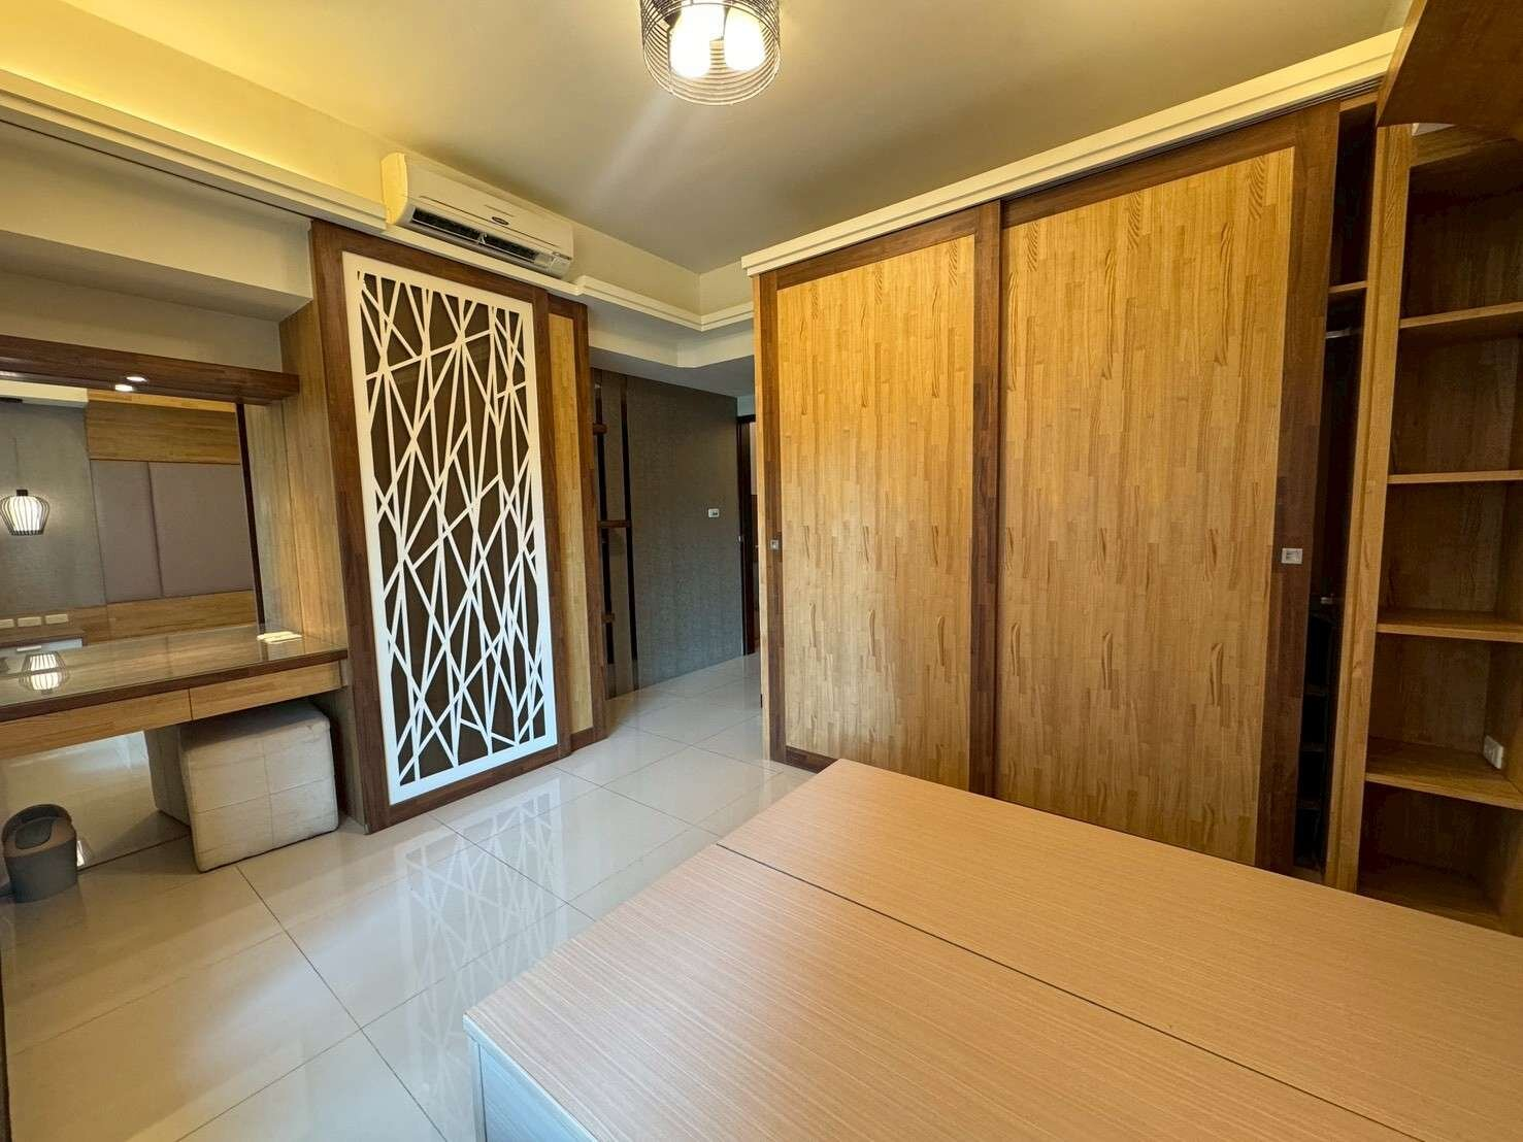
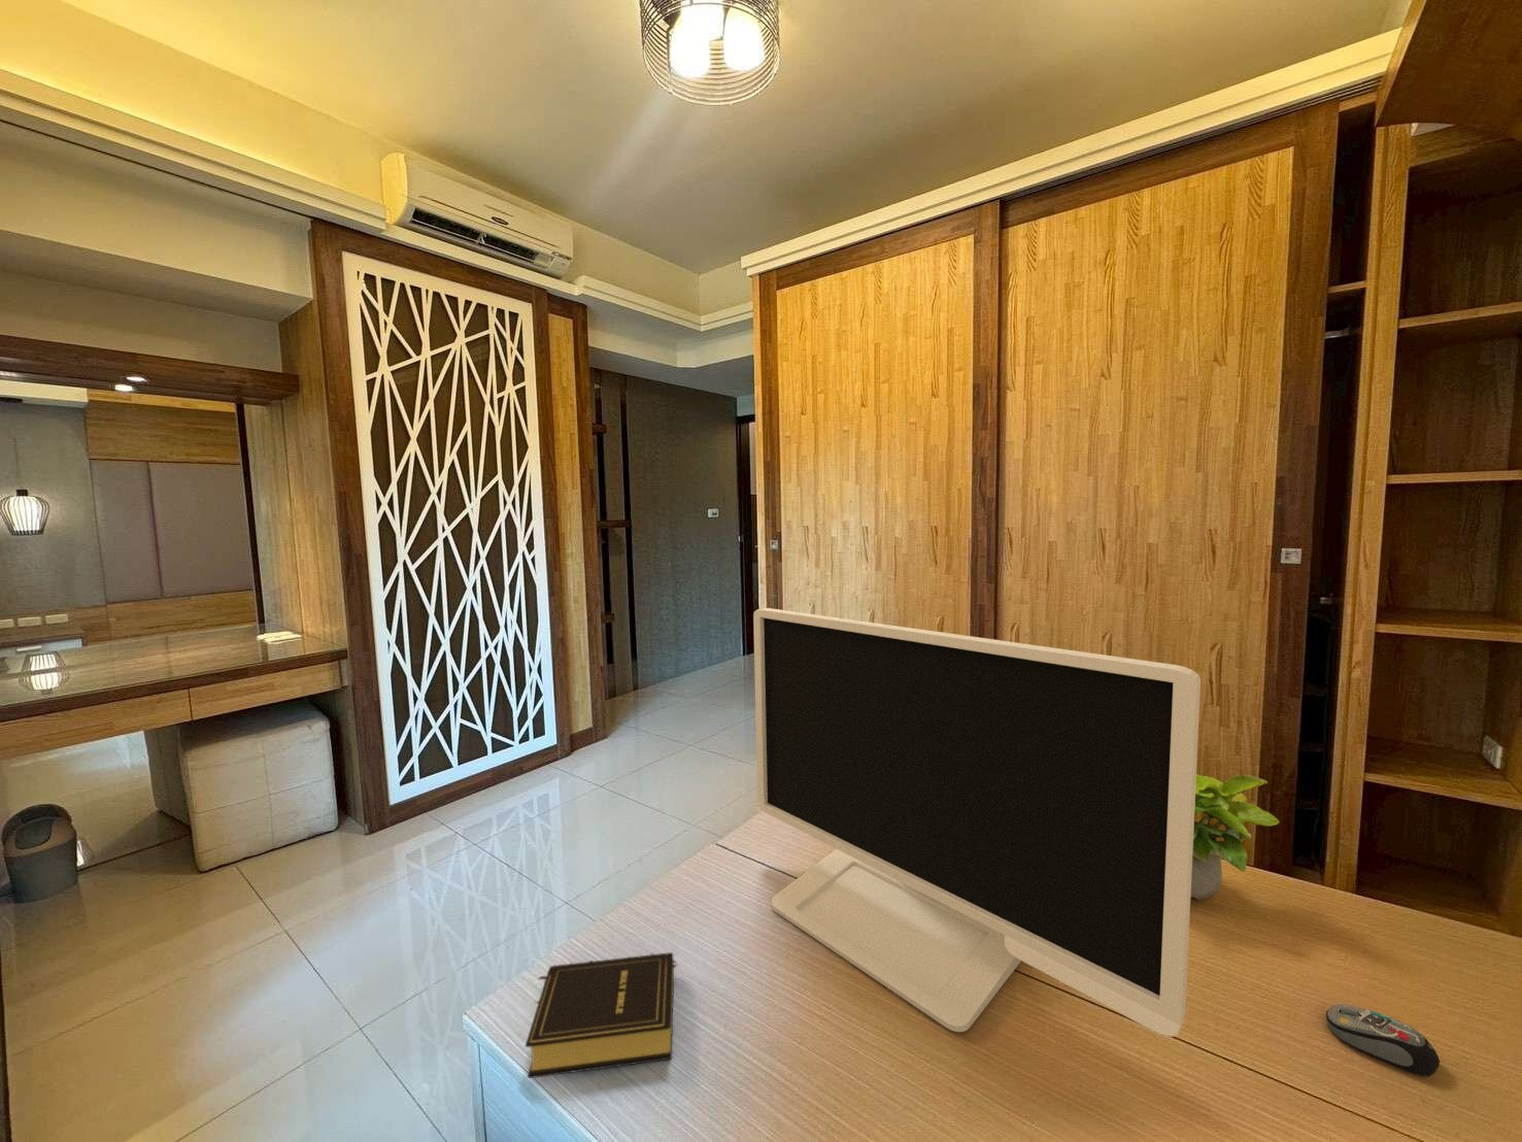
+ potted plant (1193, 829)
+ computer mouse (1379, 1032)
+ book (601, 1006)
+ monitor (913, 793)
